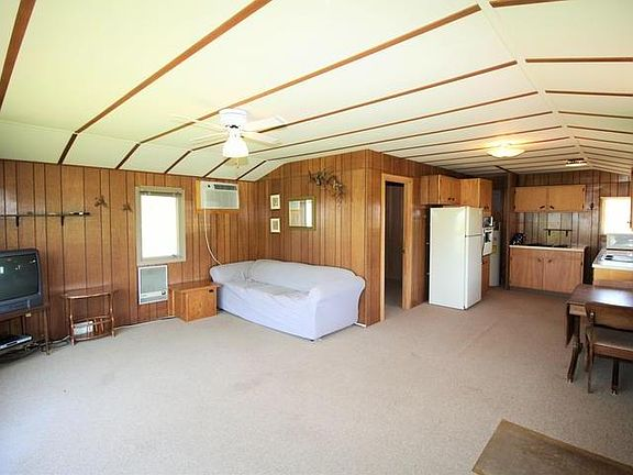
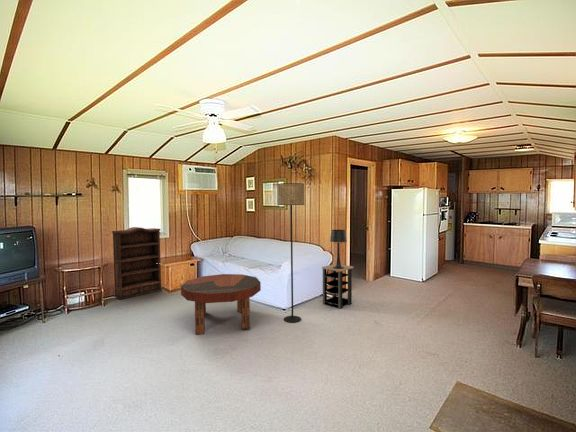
+ table lamp (338, 248)
+ side table (337, 285)
+ bookshelf (137, 260)
+ floor lamp (291, 252)
+ coffee table (222, 301)
